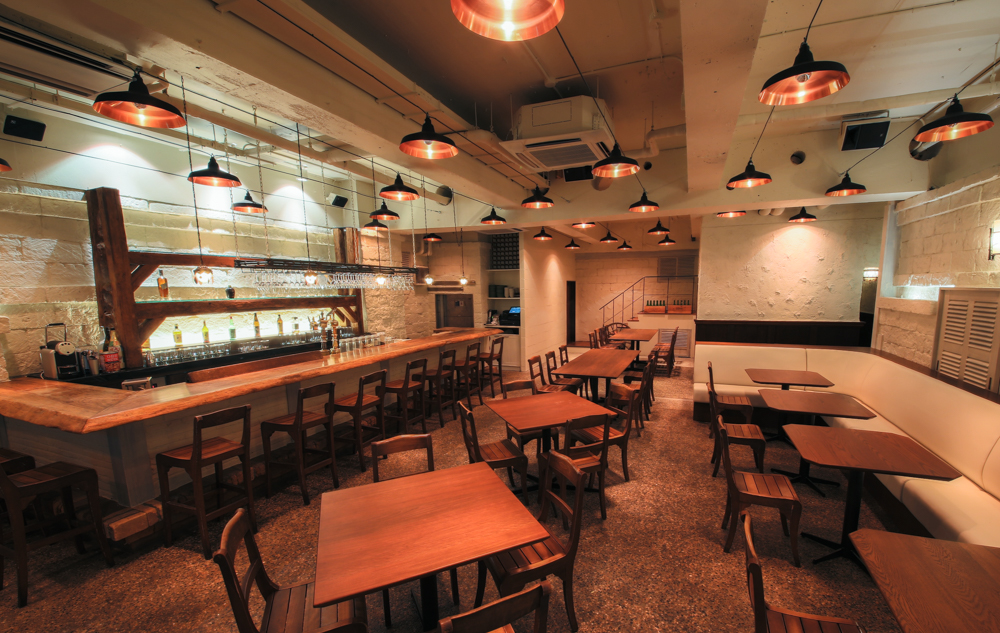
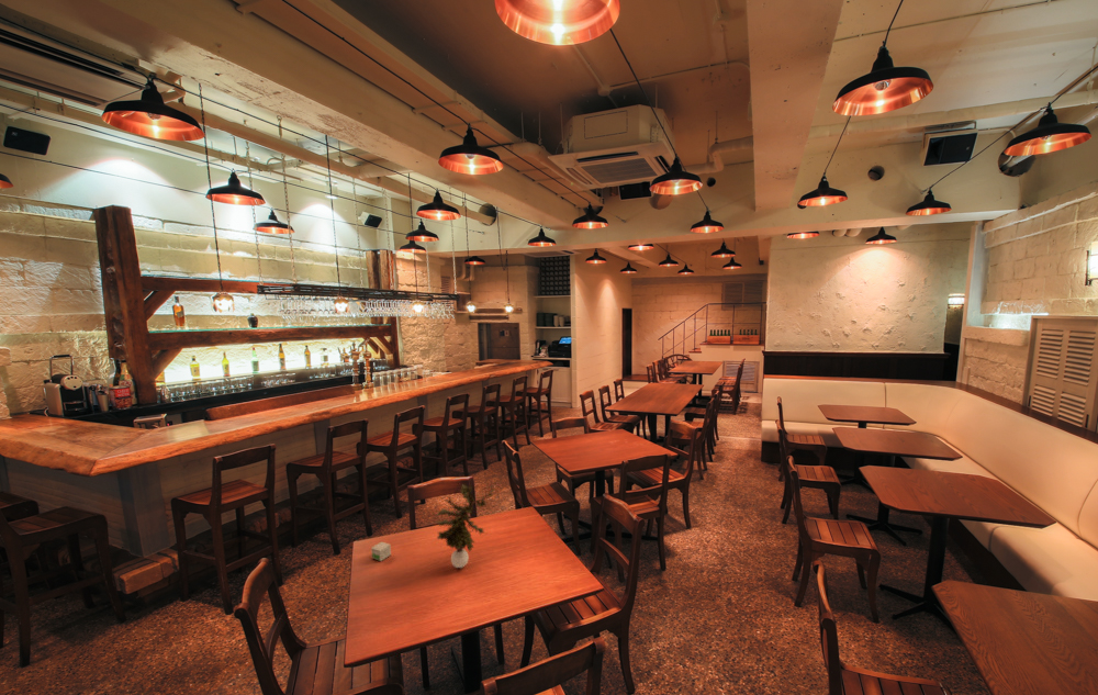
+ potted plant (466, 524)
+ small box (381, 551)
